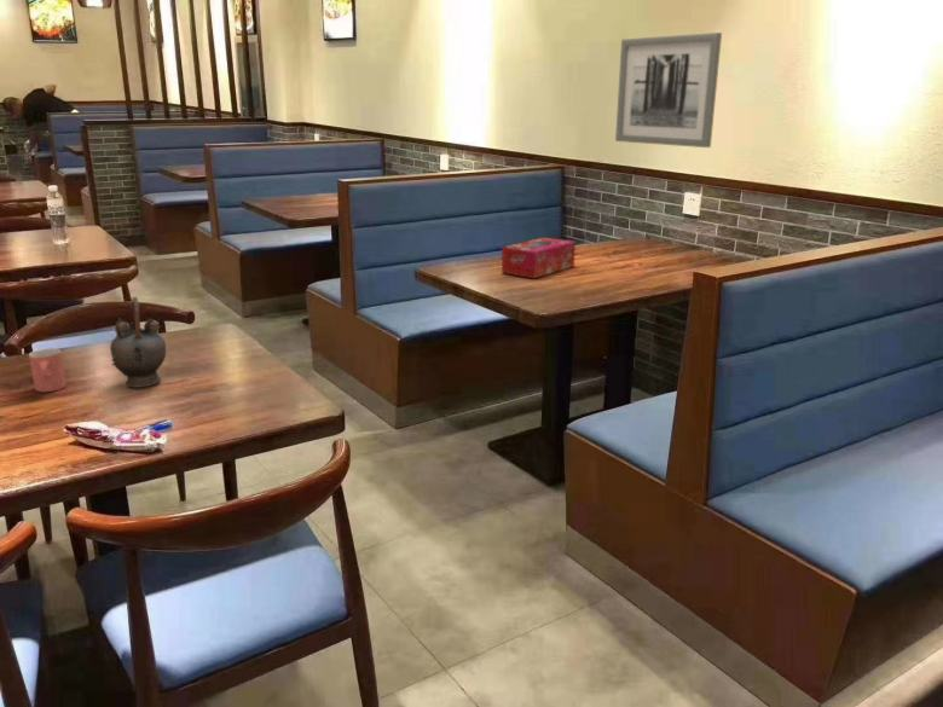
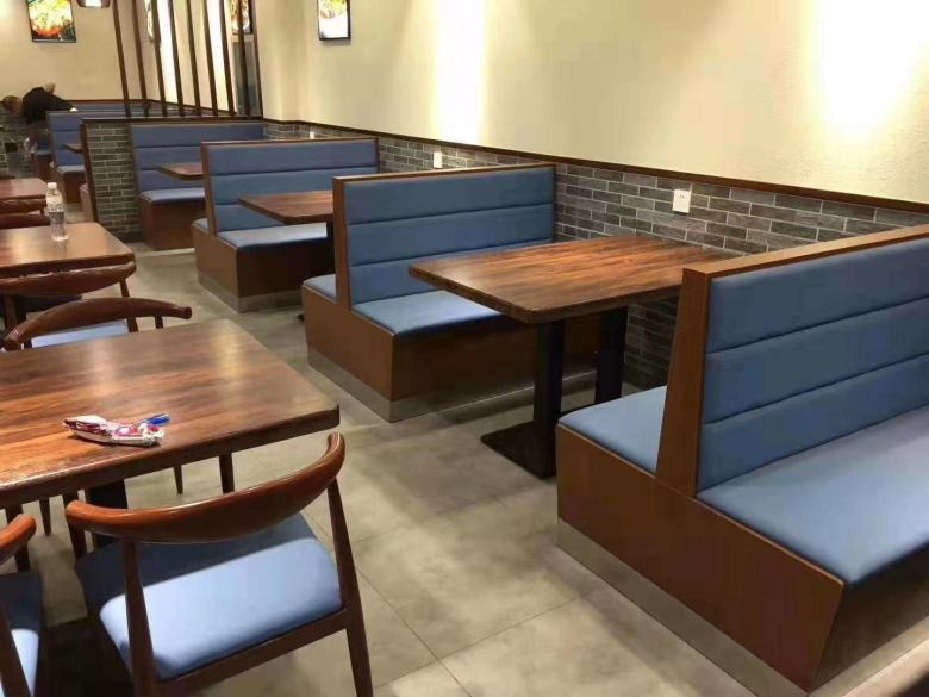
- teapot (137, 342)
- wall art (664, 91)
- tissue box (538, 256)
- cup (46, 371)
